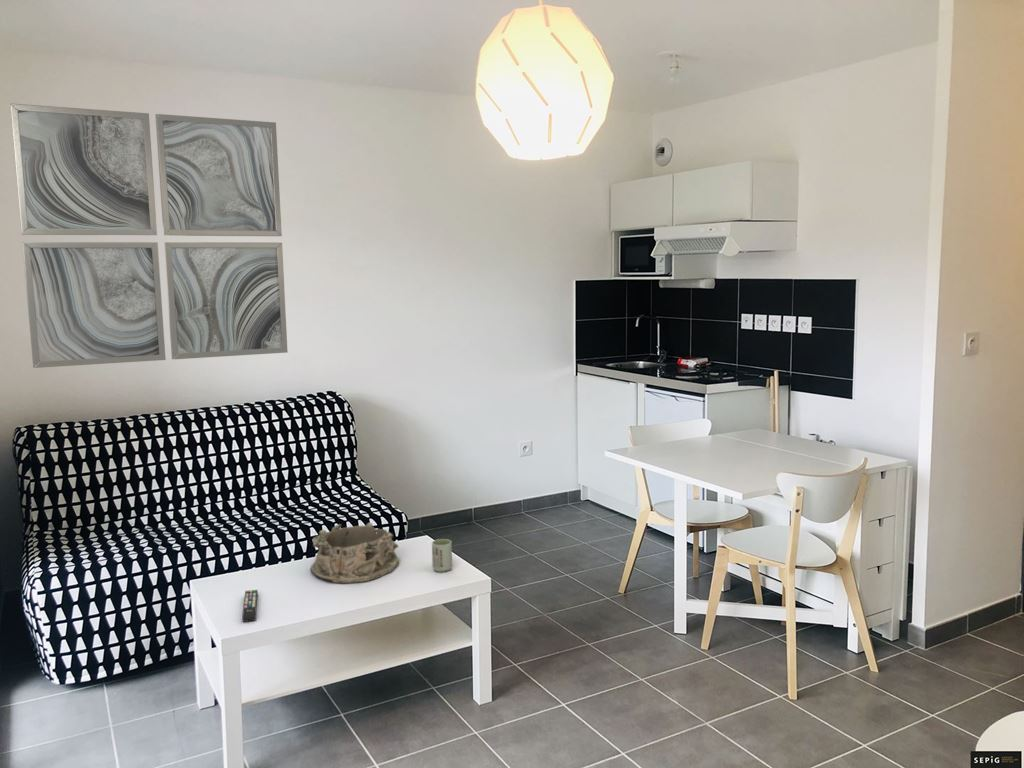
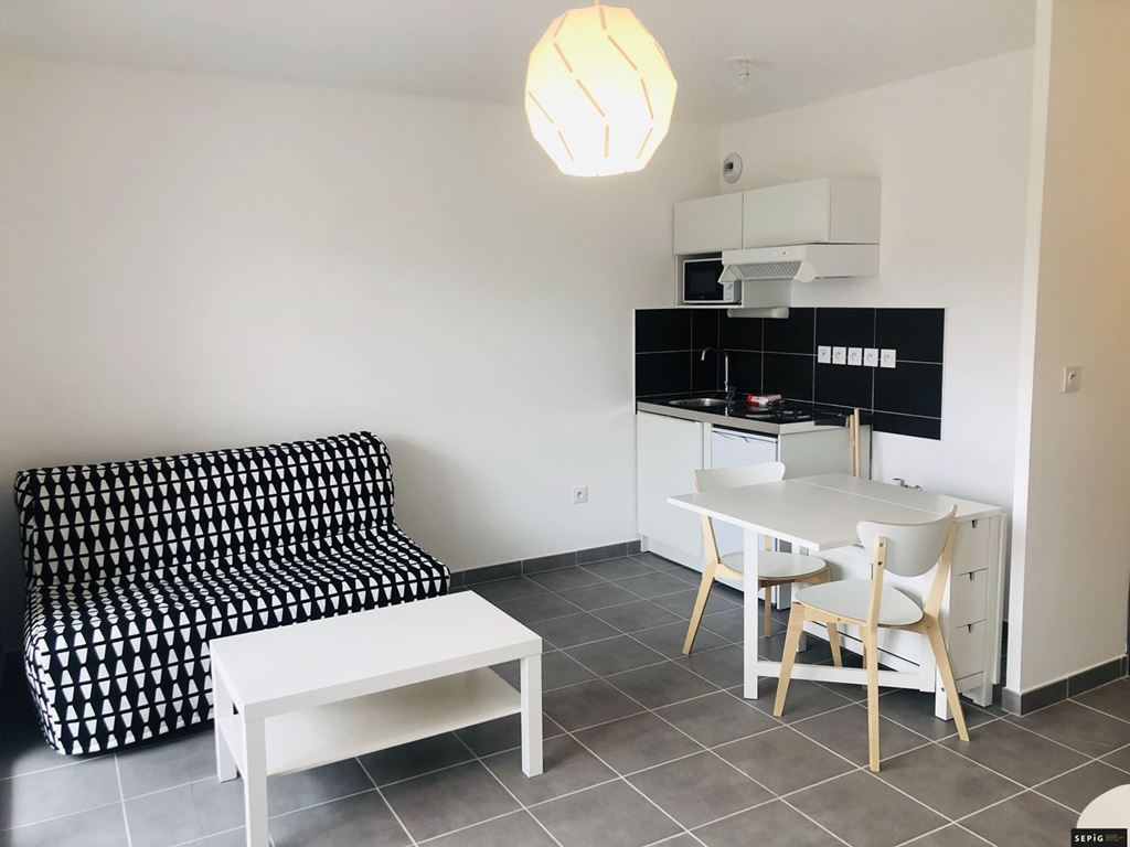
- remote control (250, 604)
- cup (442, 555)
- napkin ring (354, 548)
- wall art (163, 235)
